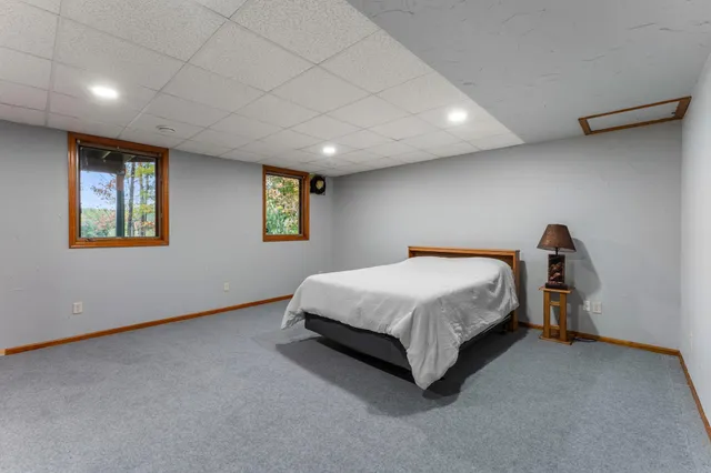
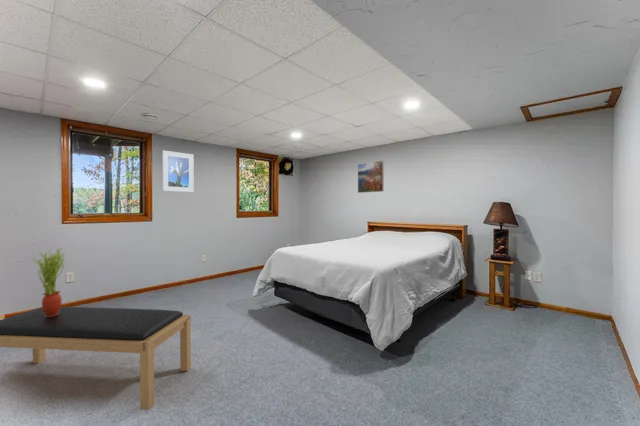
+ potted plant (50, 281)
+ bench (86, 349)
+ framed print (370, 177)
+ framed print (178, 172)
